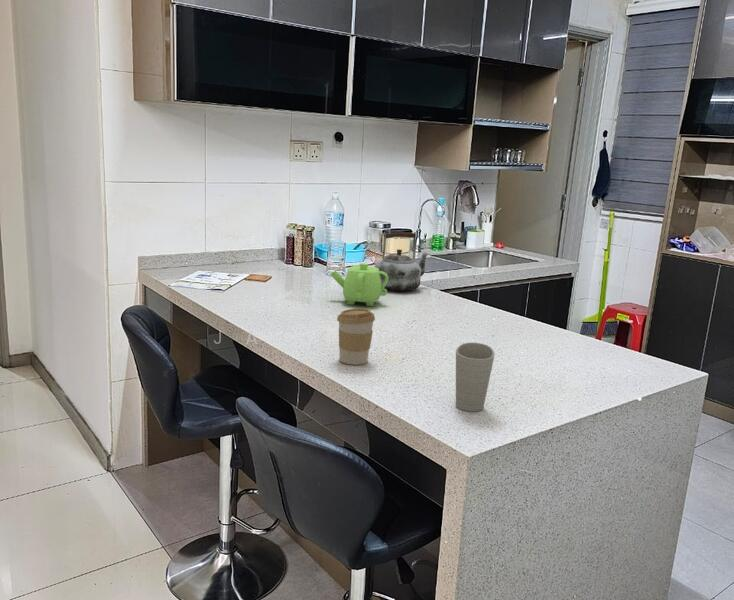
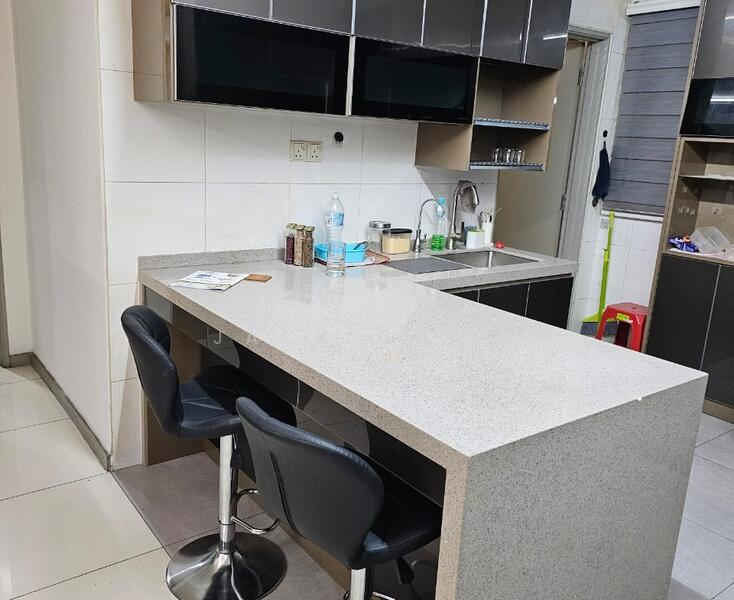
- coffeepot (358, 282)
- kettle (403, 259)
- cup (472, 377)
- coffee cup (355, 335)
